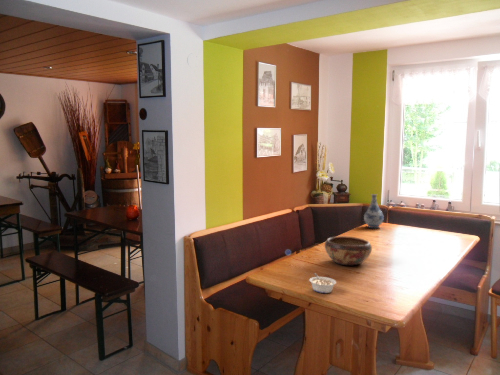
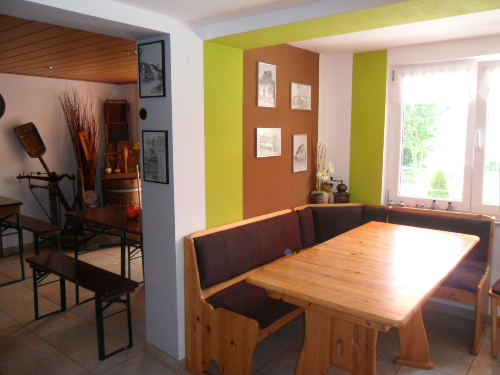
- decorative bowl (347, 251)
- legume (321, 284)
- vase (374, 210)
